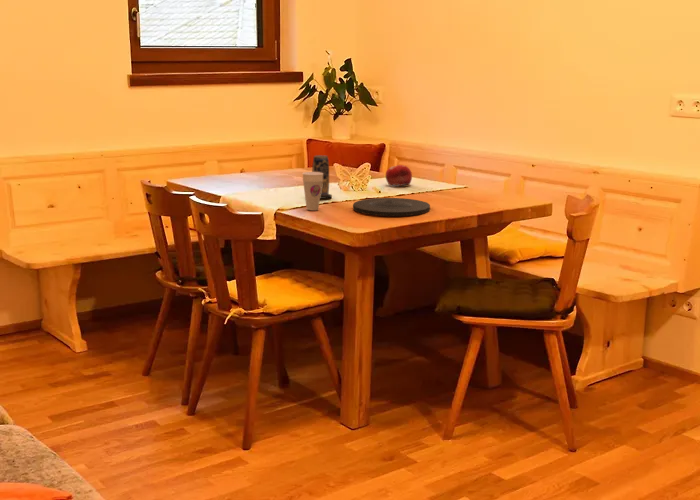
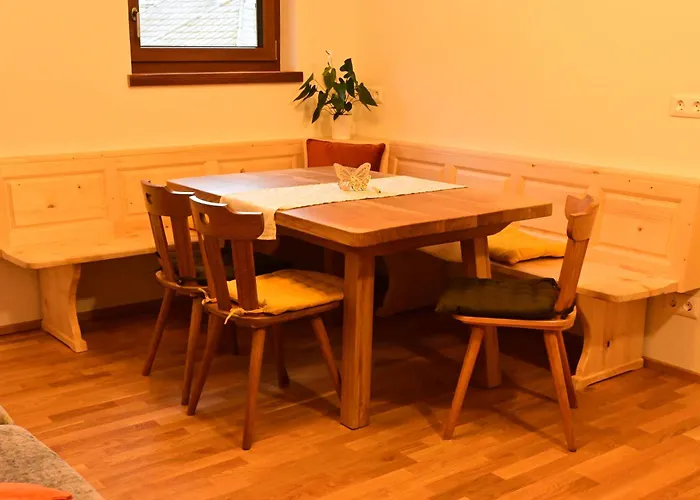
- fruit (398, 175)
- cup (312, 191)
- plate (391, 203)
- candle (323, 176)
